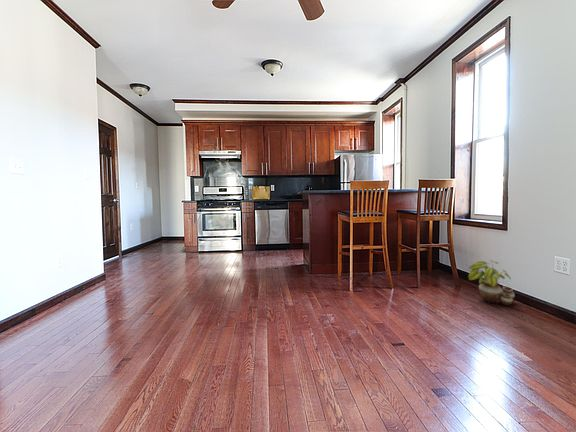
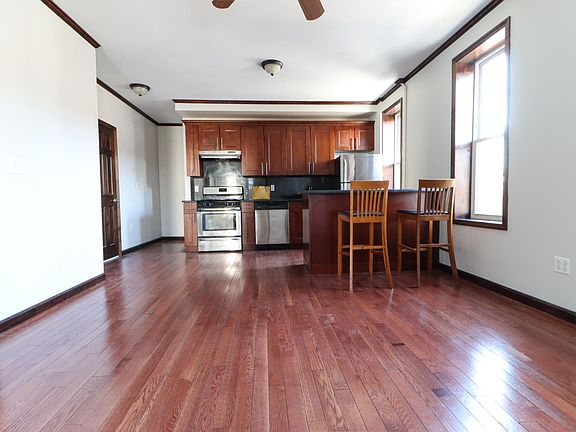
- potted plant (493, 281)
